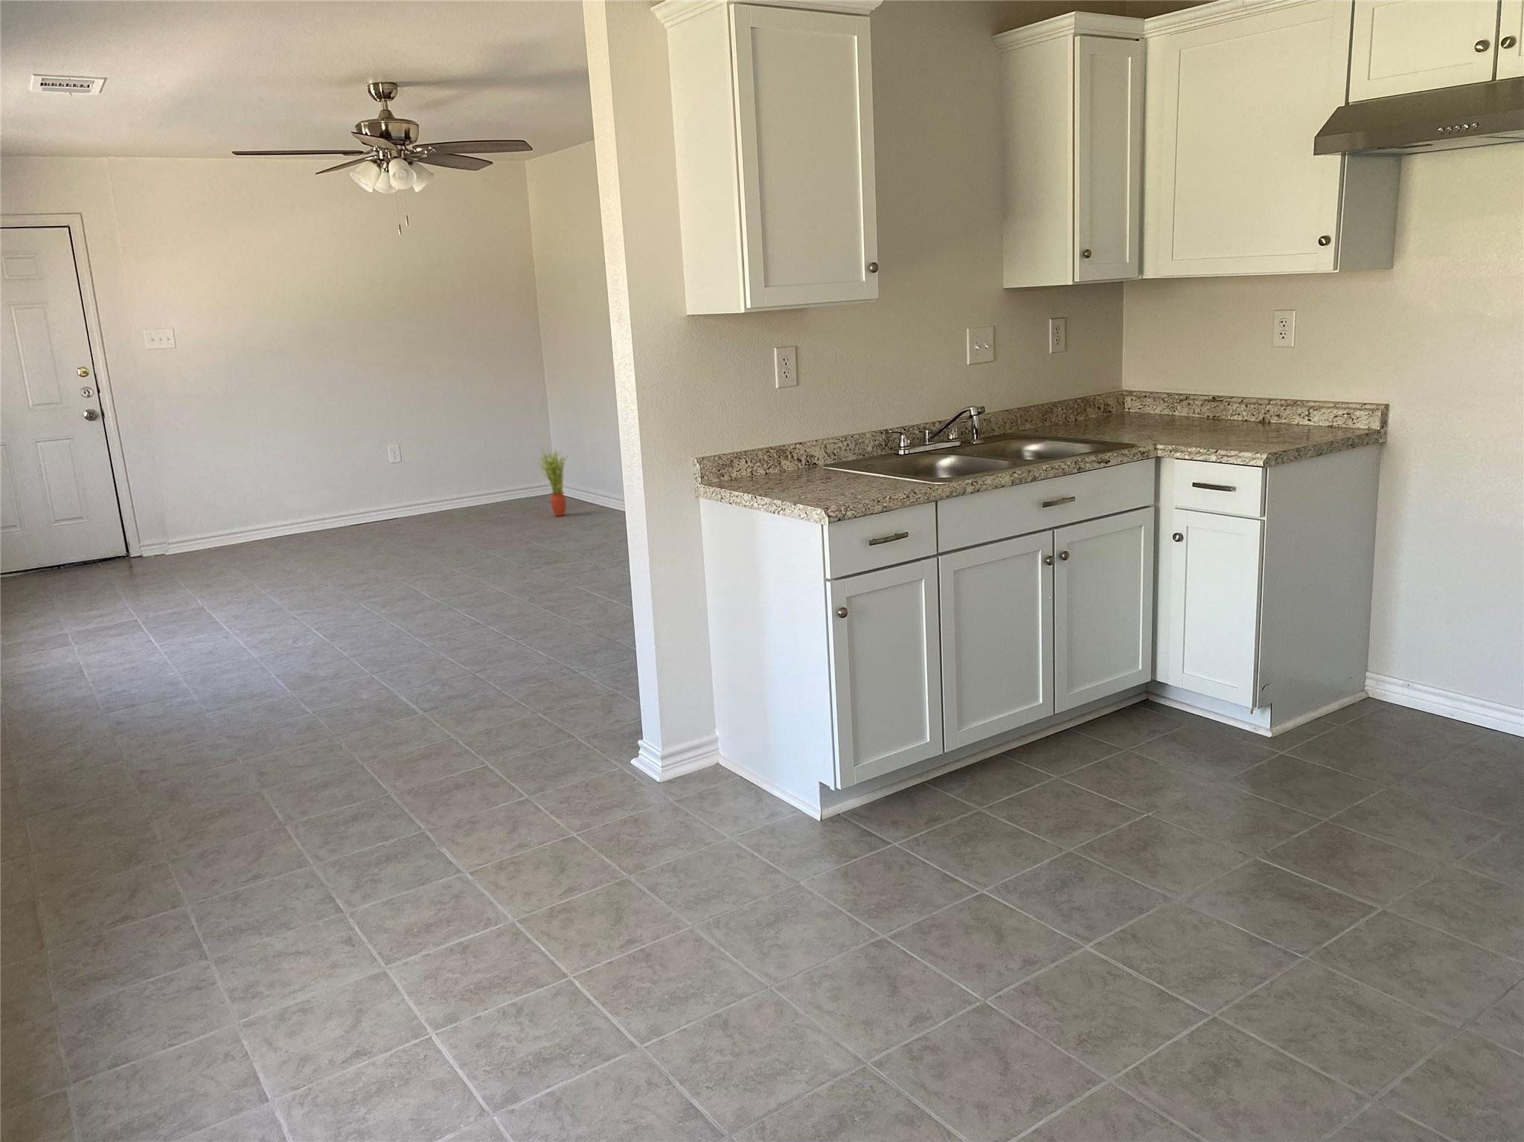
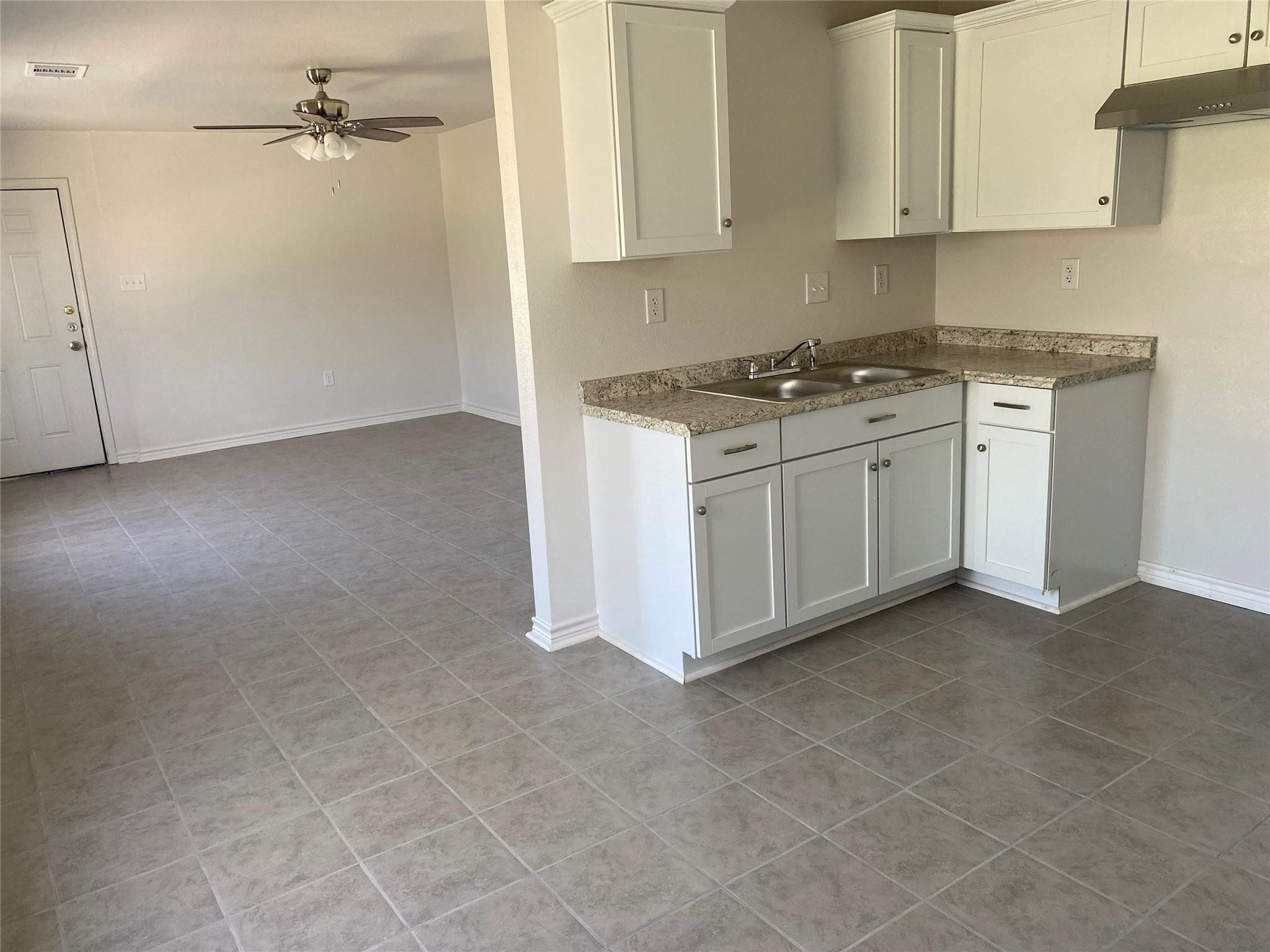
- potted plant (554, 482)
